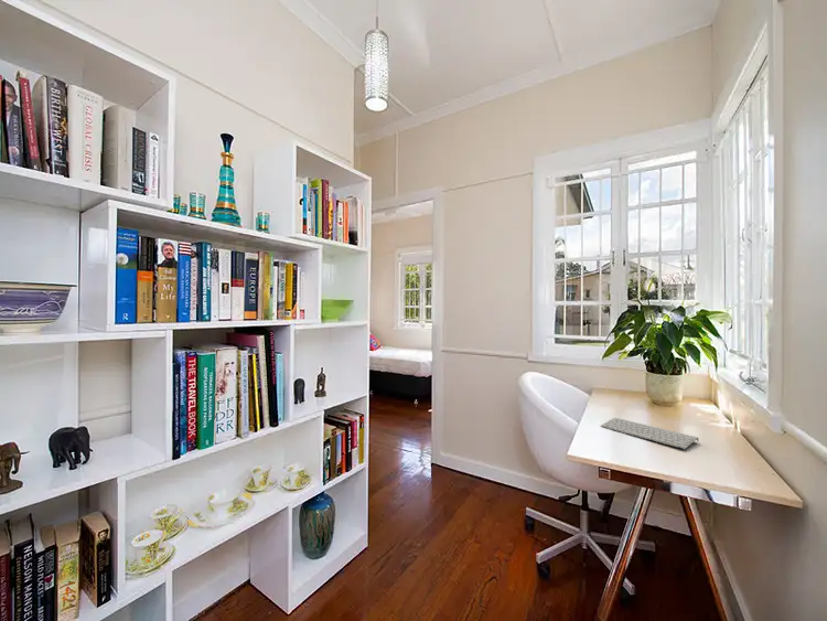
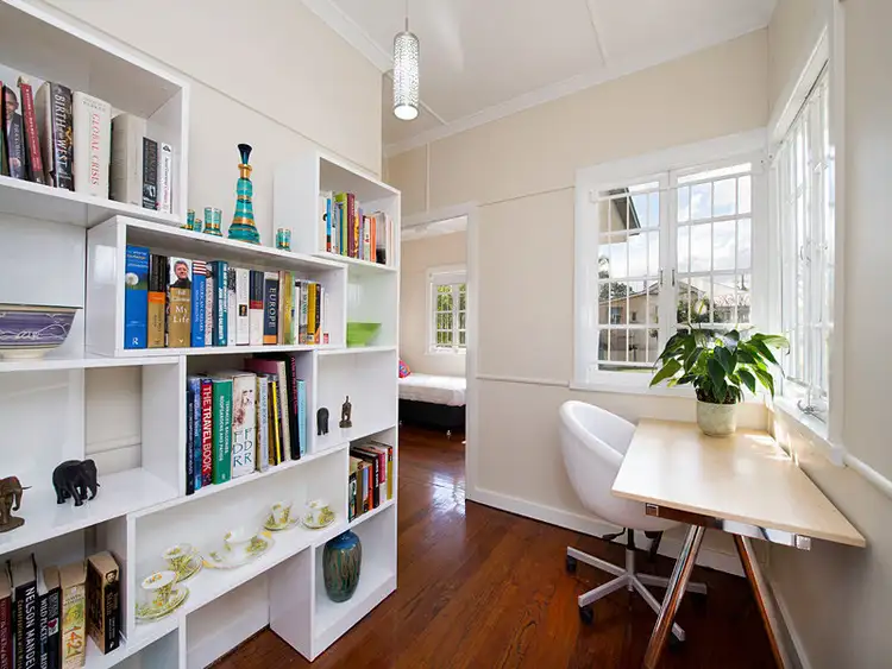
- keyboard (646, 431)
